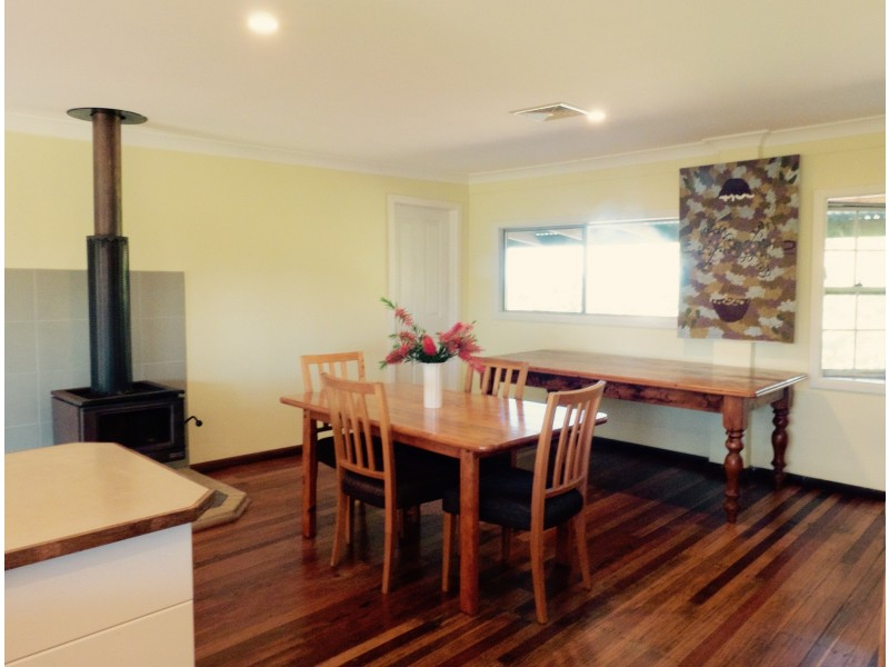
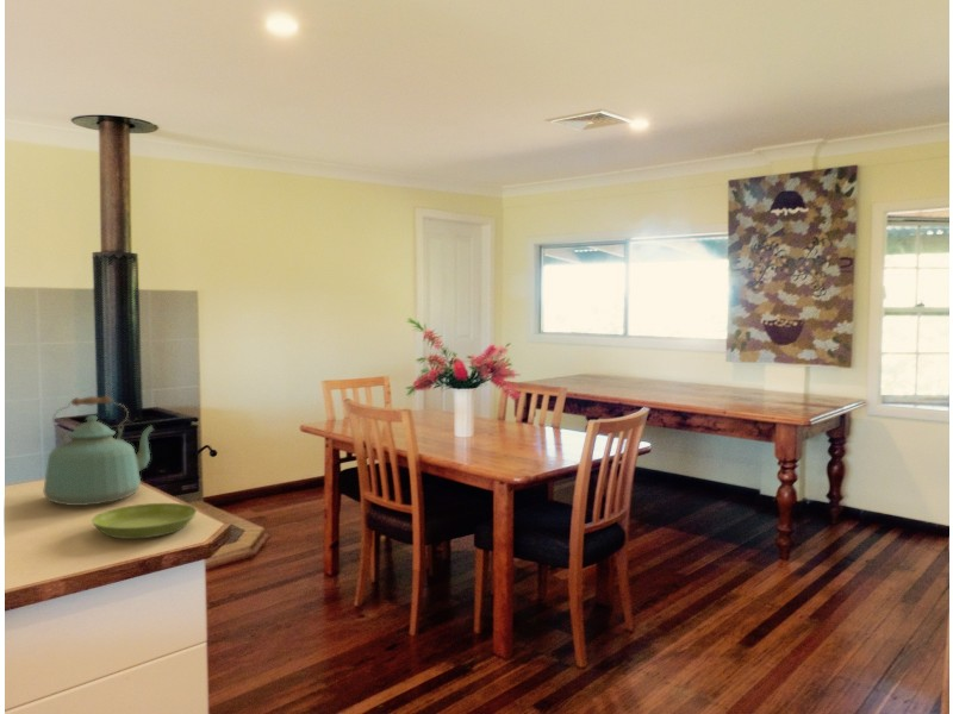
+ kettle (101, 445)
+ saucer (145, 521)
